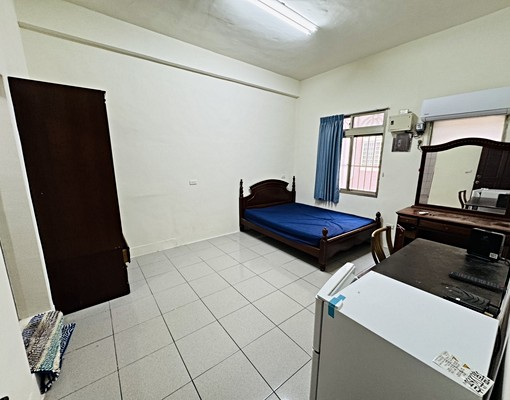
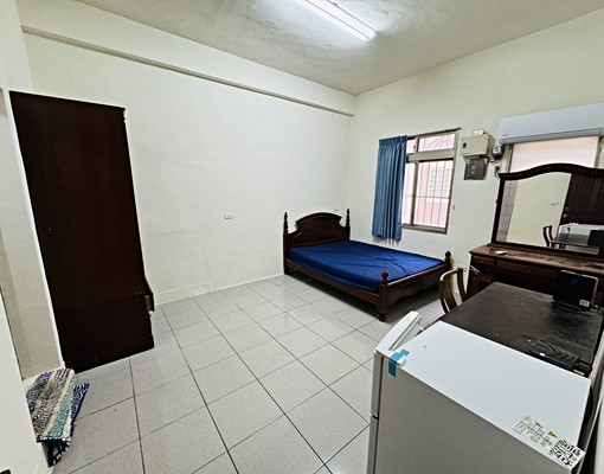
- remote control (476, 281)
